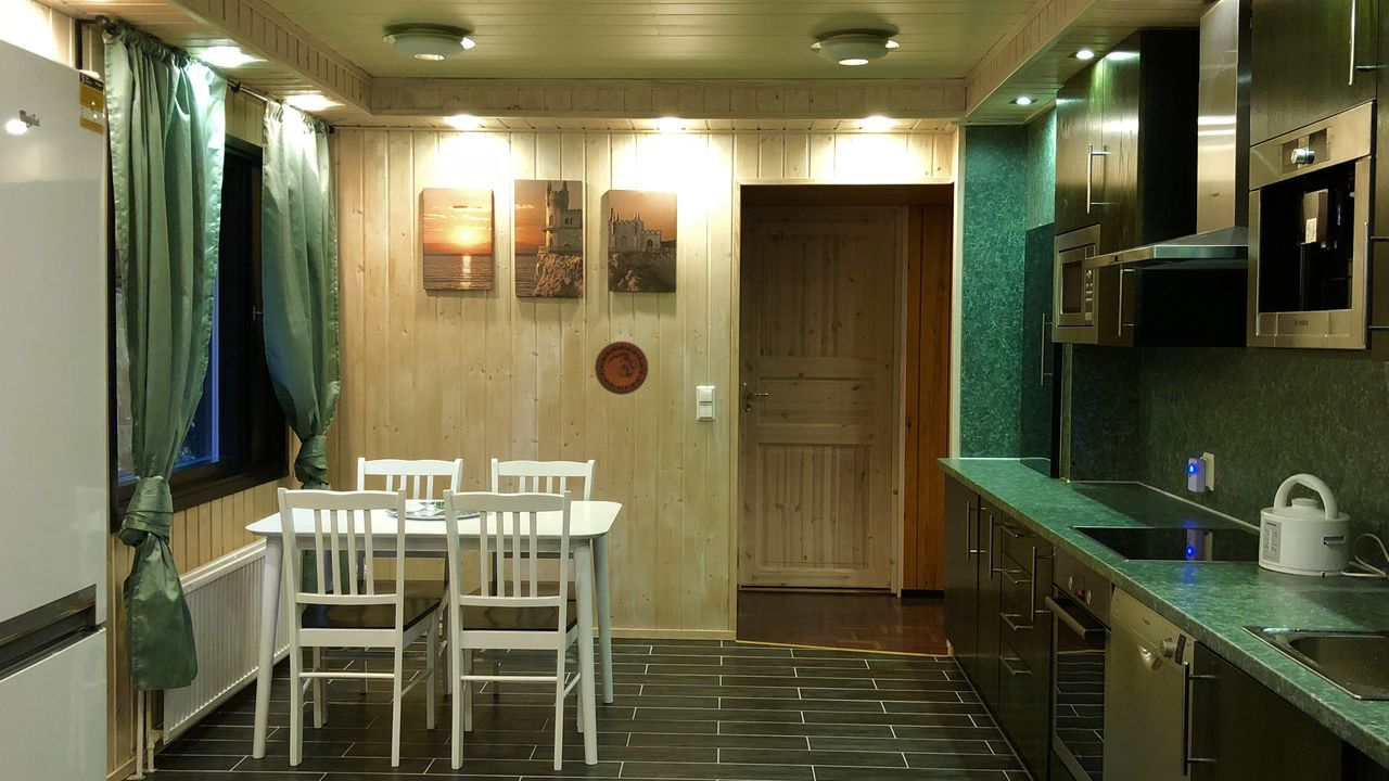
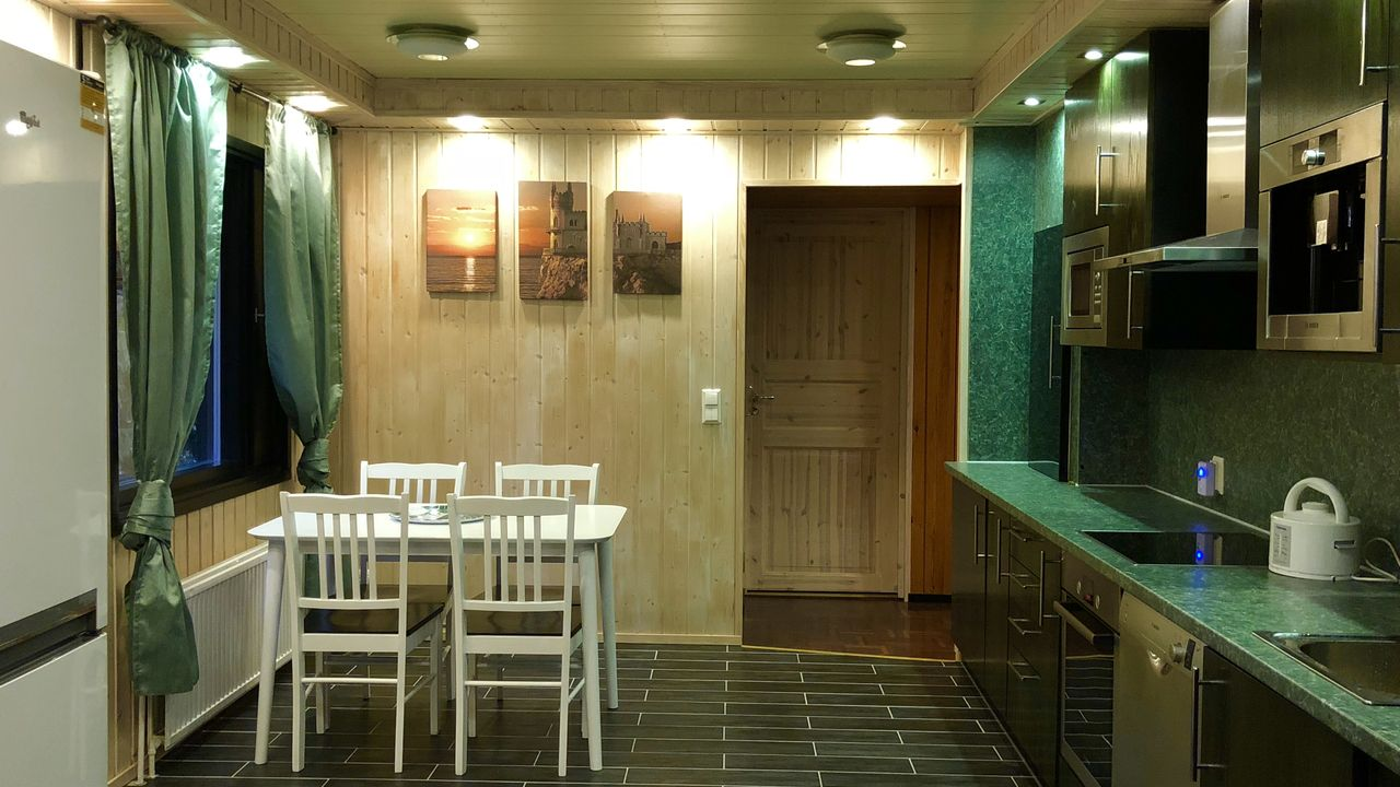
- decorative plate (621, 368)
